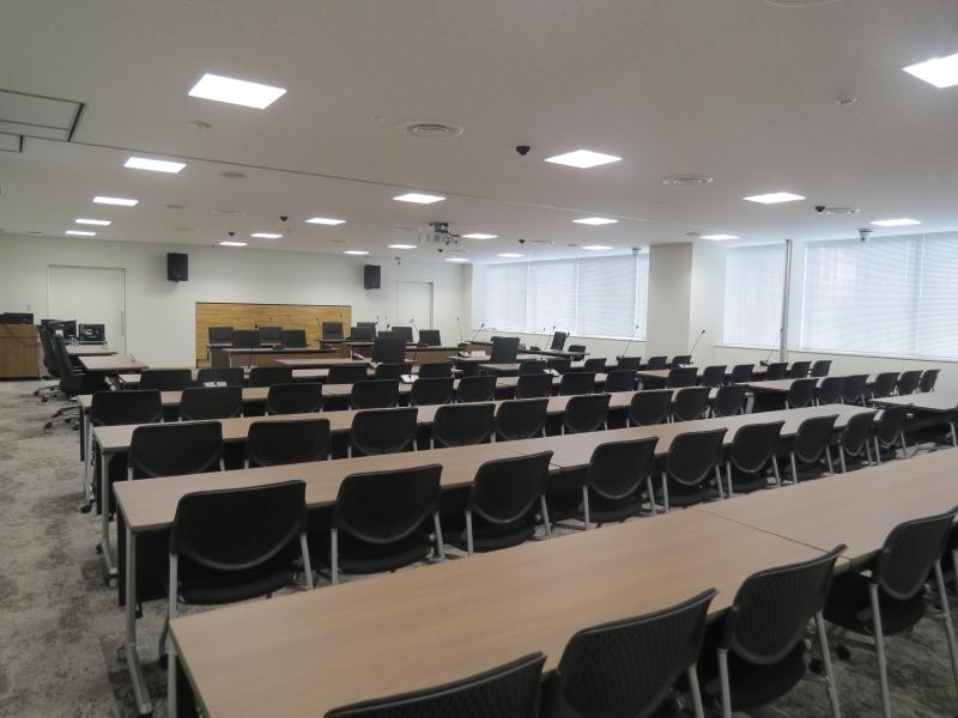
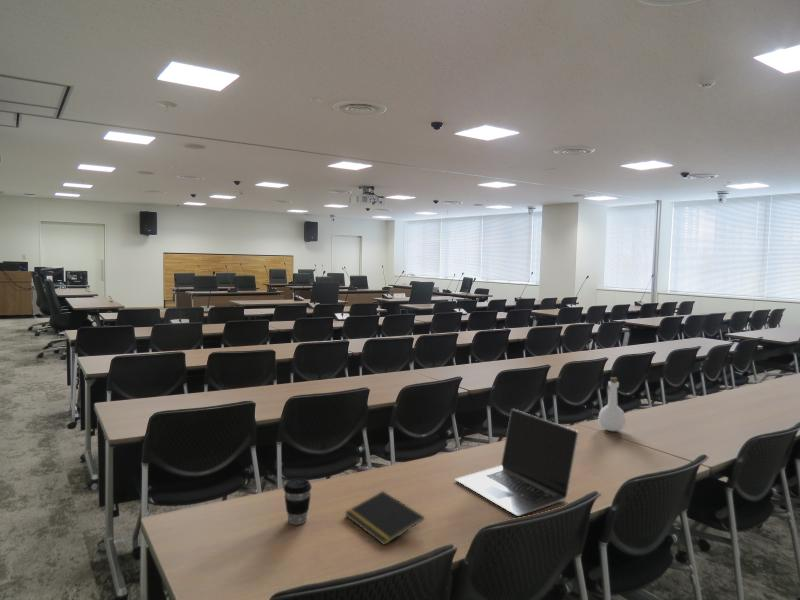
+ notepad (383, 515)
+ coffee cup (297, 501)
+ bottle (612, 404)
+ laptop (514, 456)
